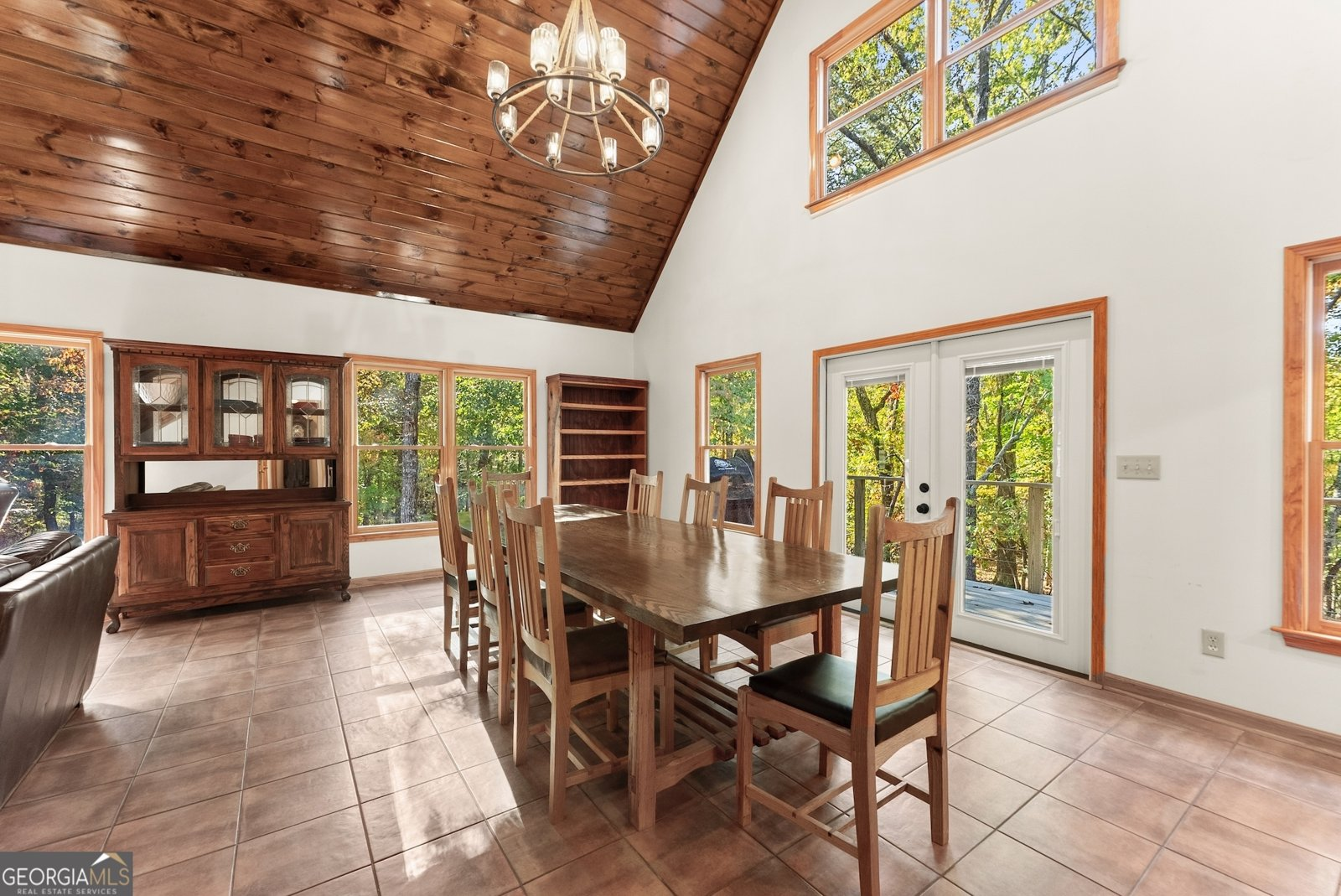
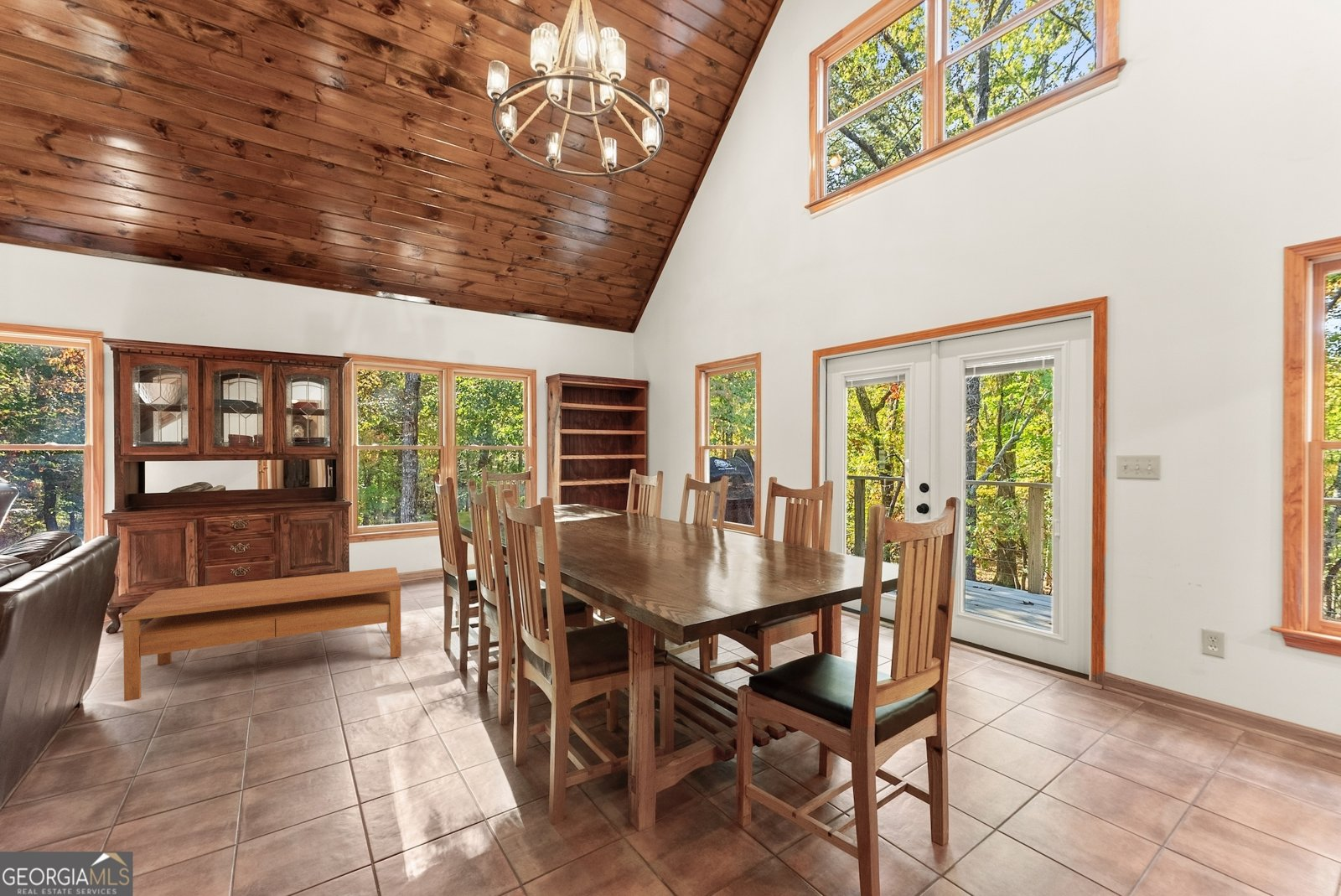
+ coffee table (281, 624)
